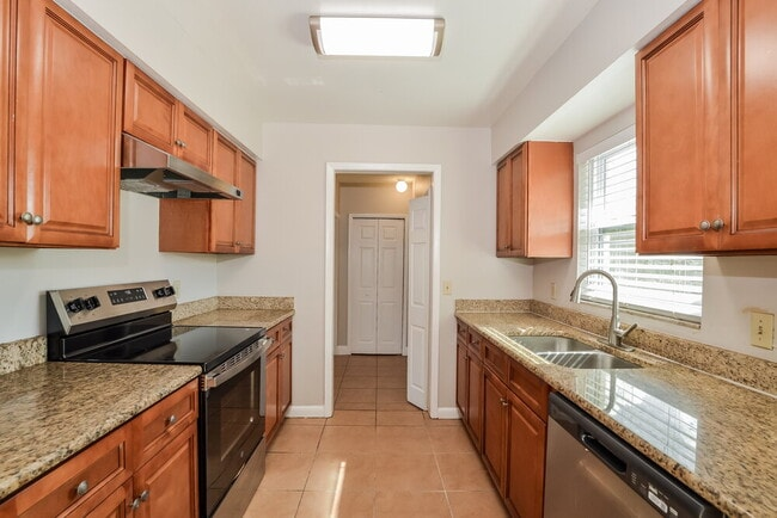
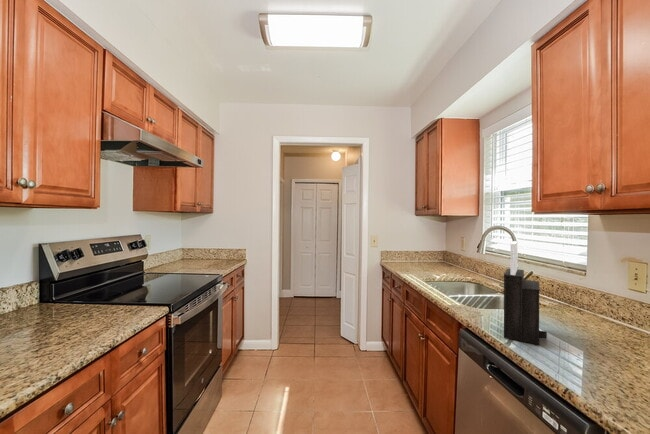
+ knife block (525, 288)
